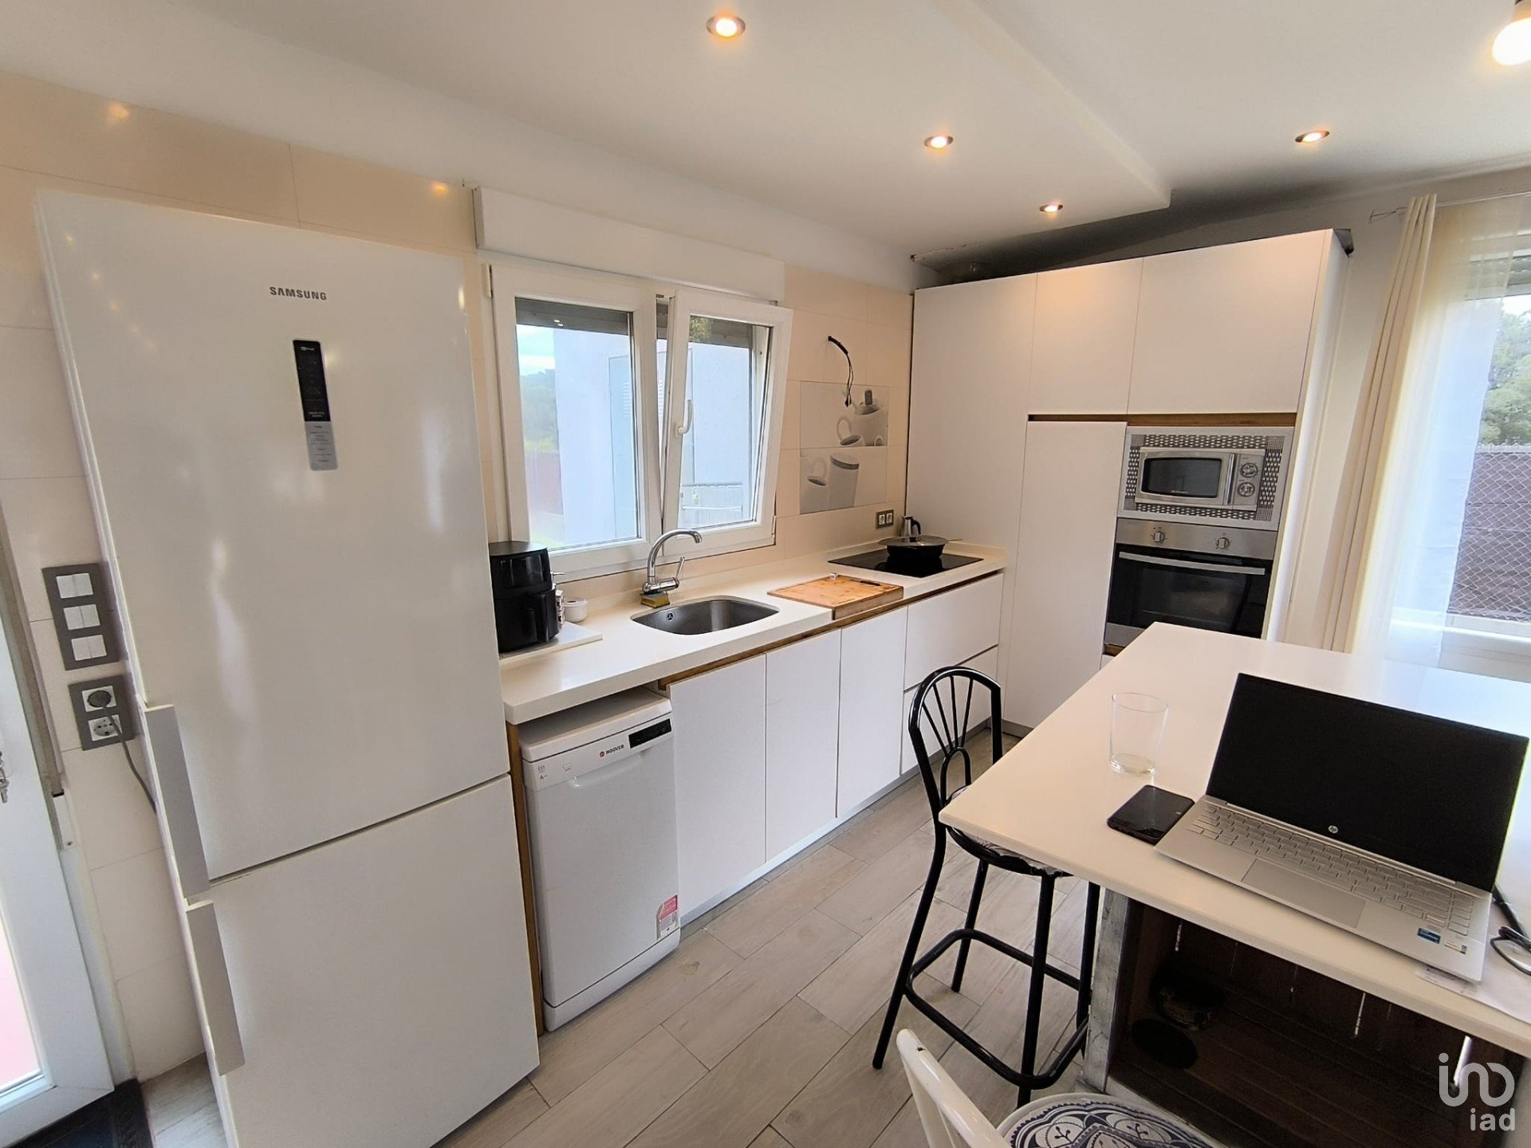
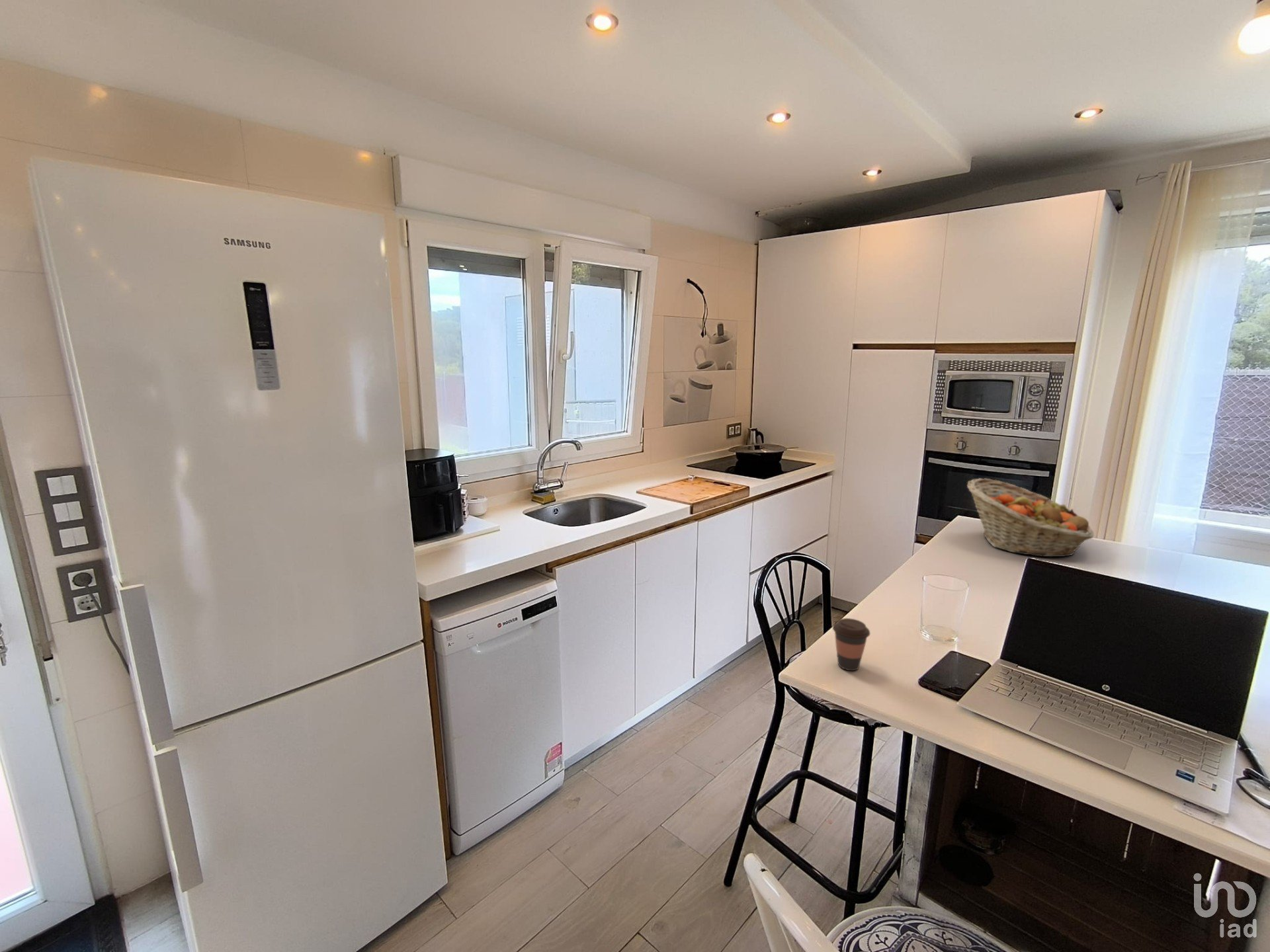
+ fruit basket (1026, 515)
+ coffee cup (850, 645)
